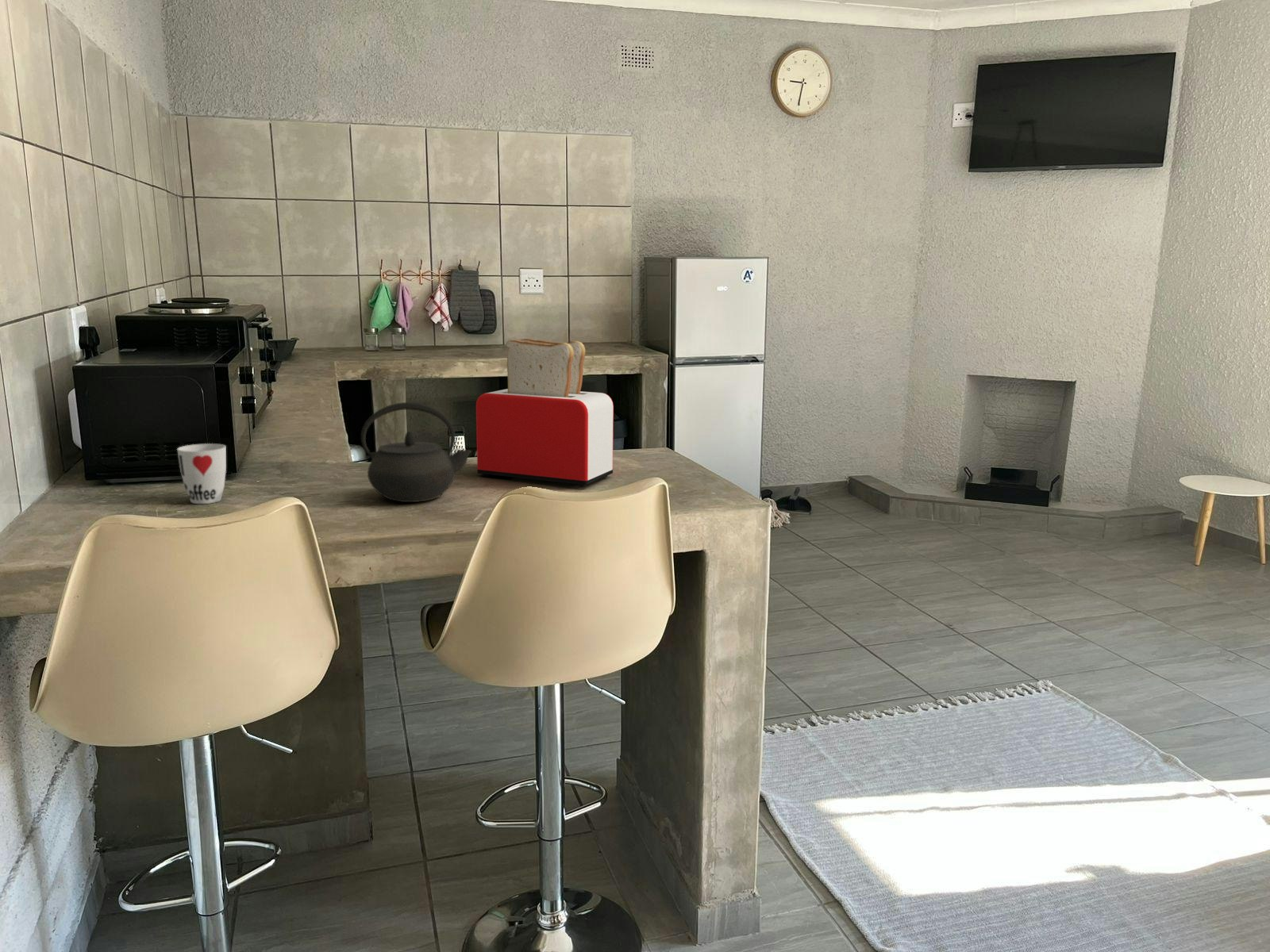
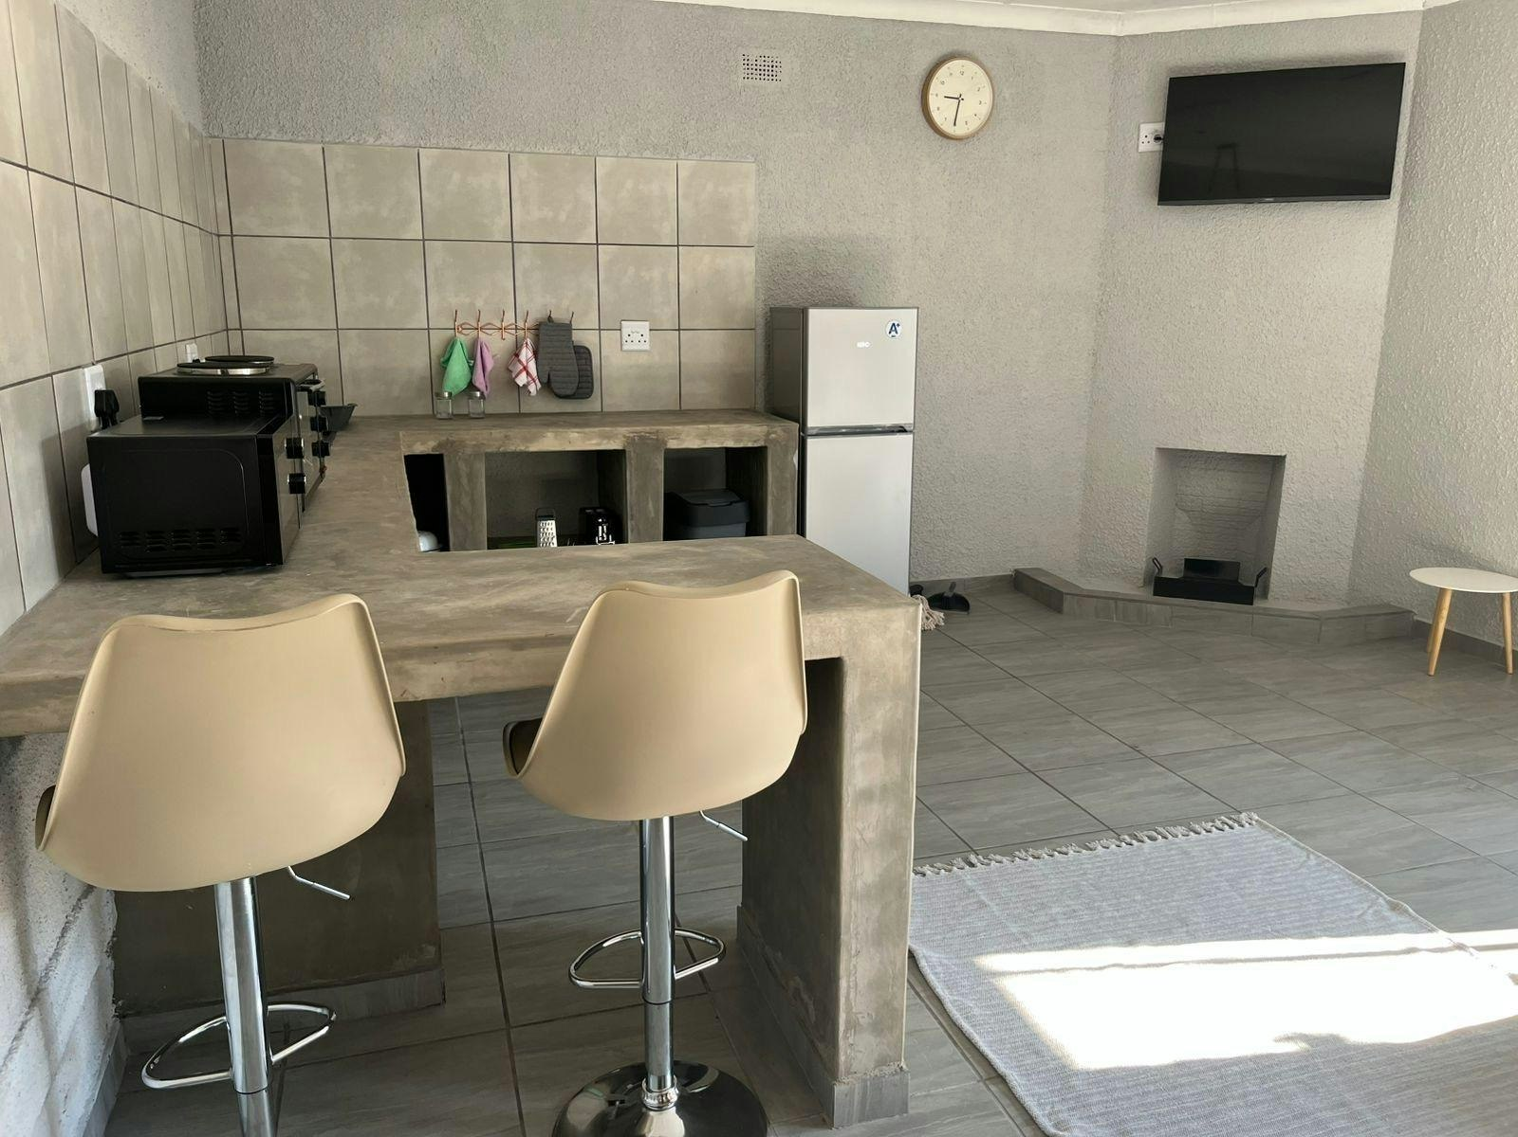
- toaster (540, 409)
- cup (203, 474)
- kettle (417, 450)
